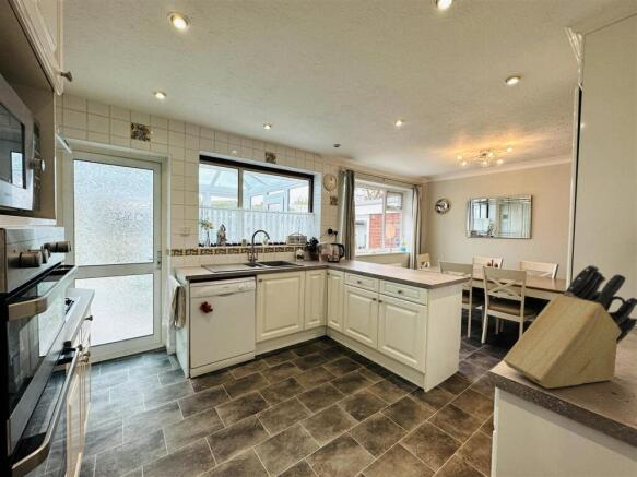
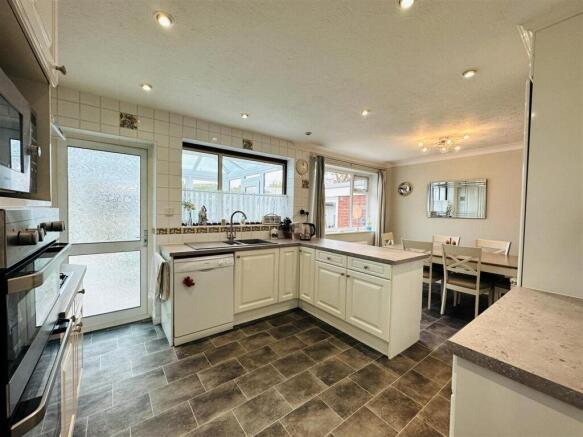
- knife block (571, 320)
